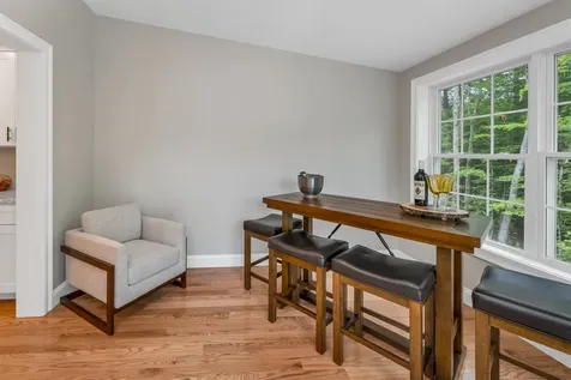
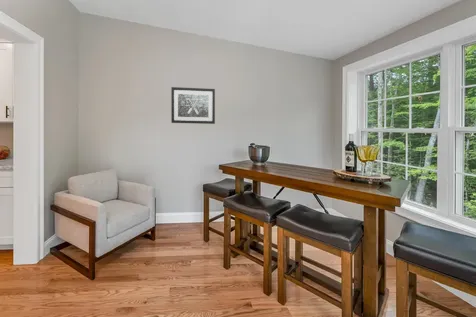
+ wall art (193, 105)
